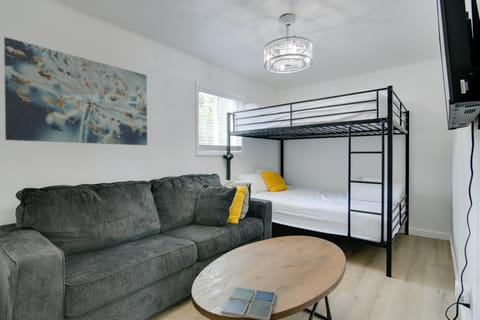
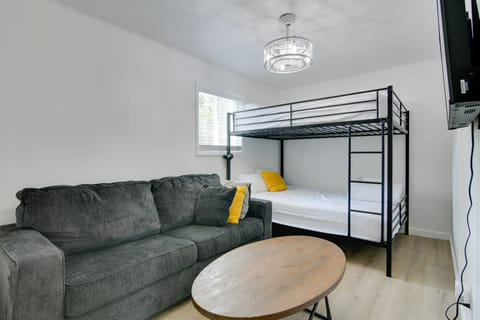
- drink coaster (251, 302)
- wall art (88, 101)
